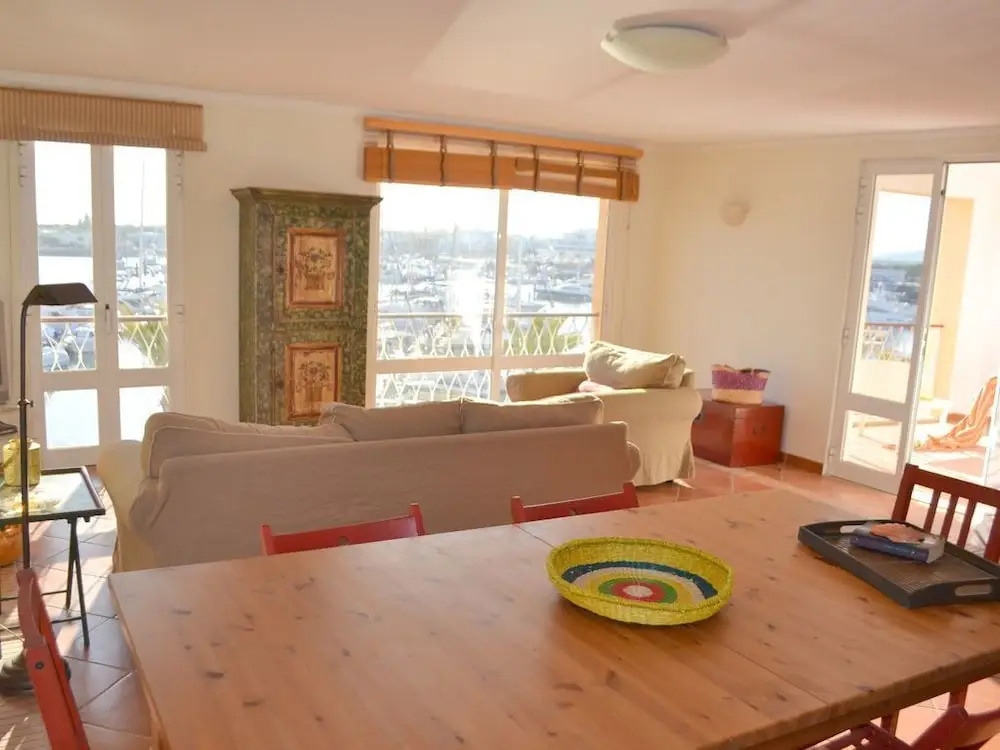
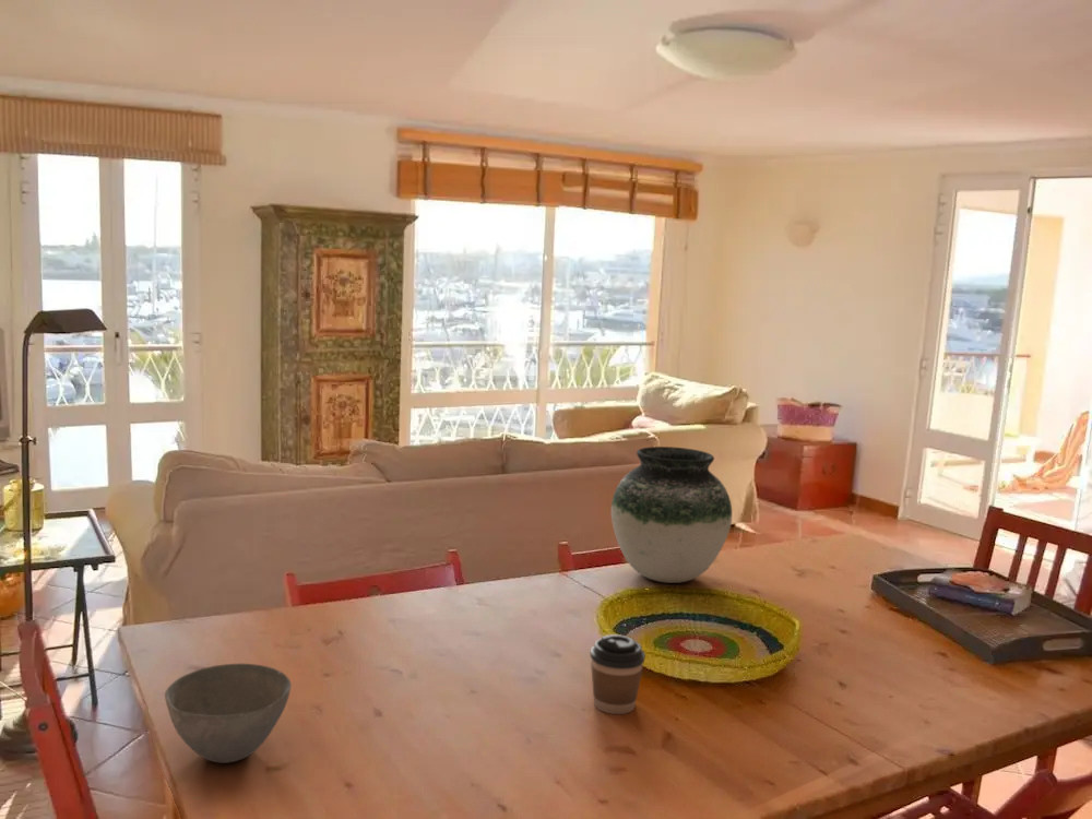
+ coffee cup (616, 670)
+ vase (670, 515)
+ bowl (228, 720)
